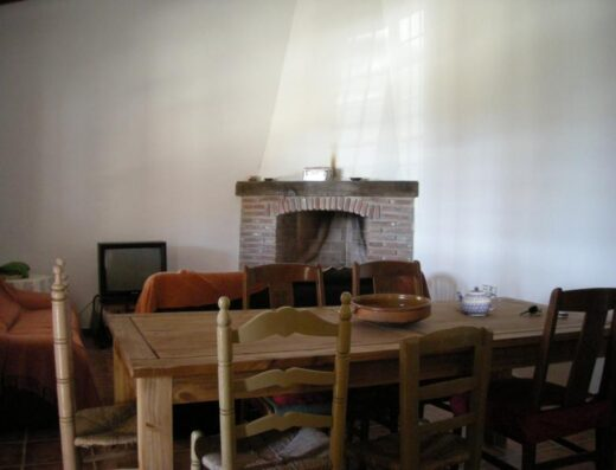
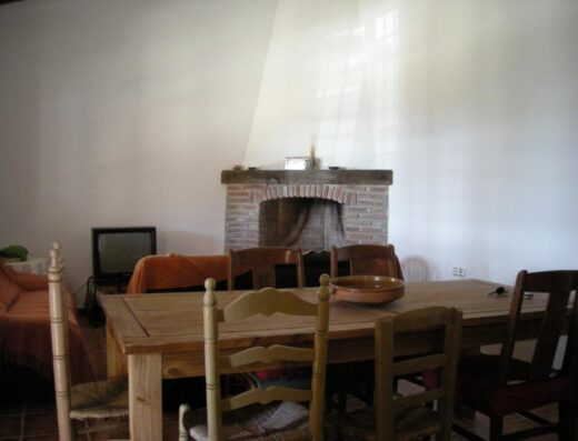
- teapot (476, 301)
